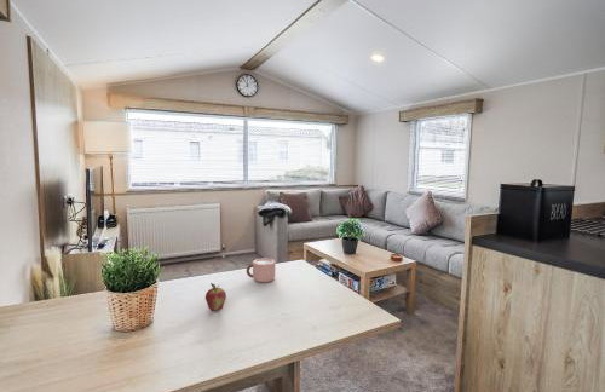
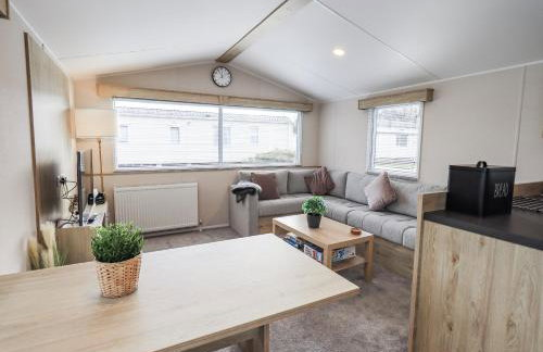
- fruit (215, 295)
- mug (260, 270)
